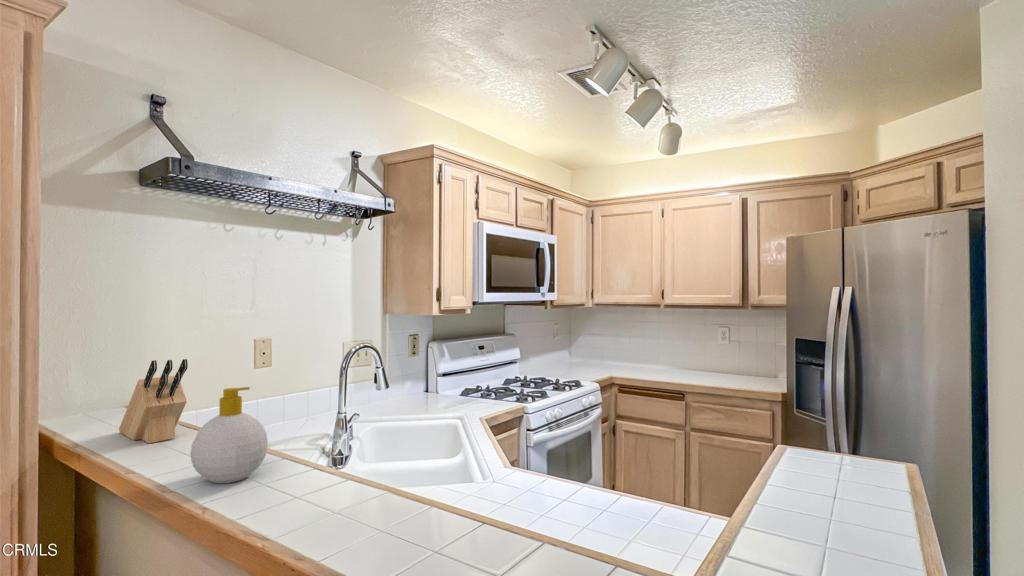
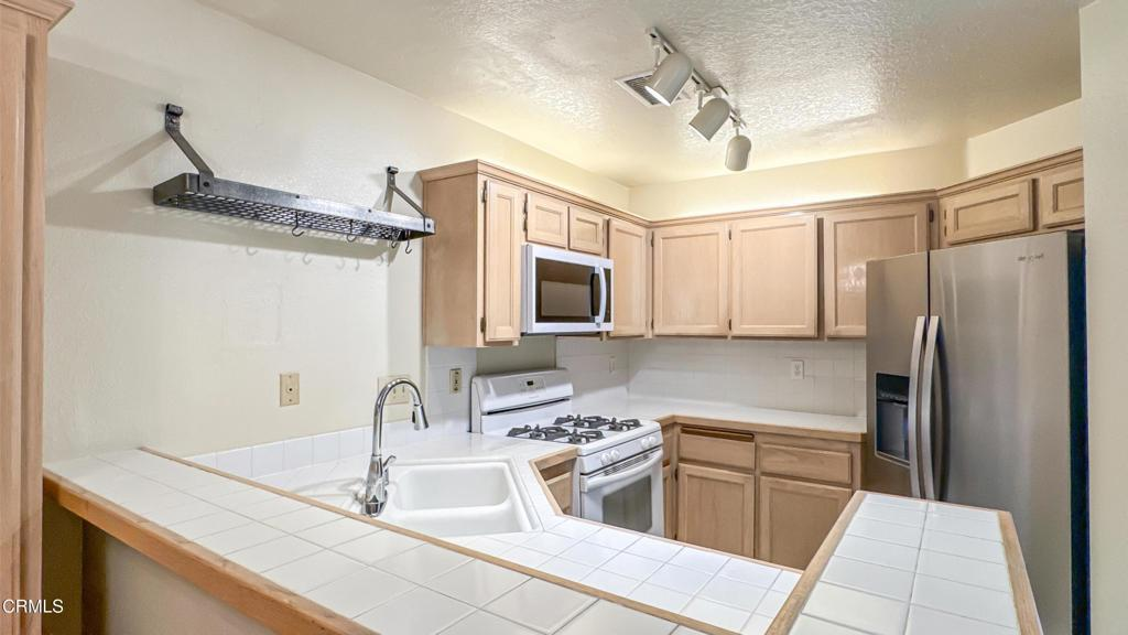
- soap bottle (230, 432)
- knife block (154, 396)
